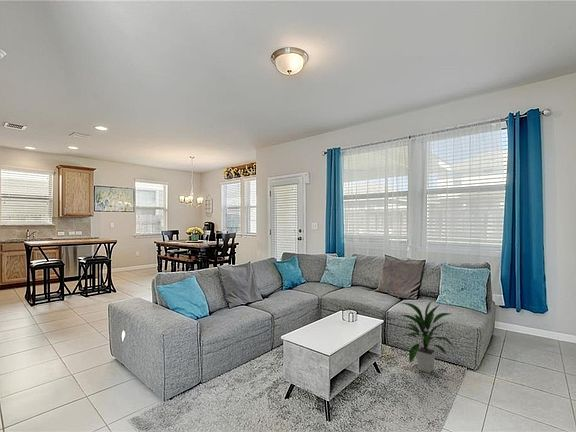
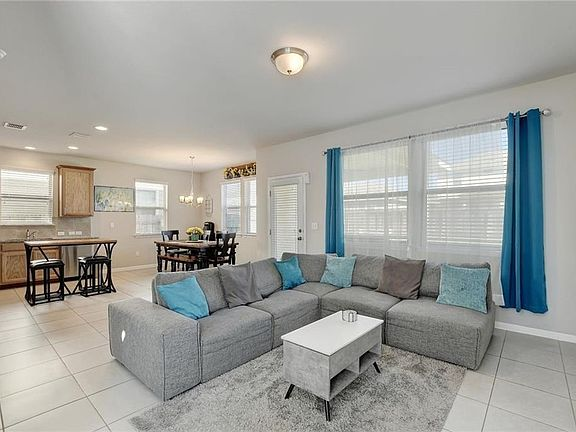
- indoor plant (423, 334)
